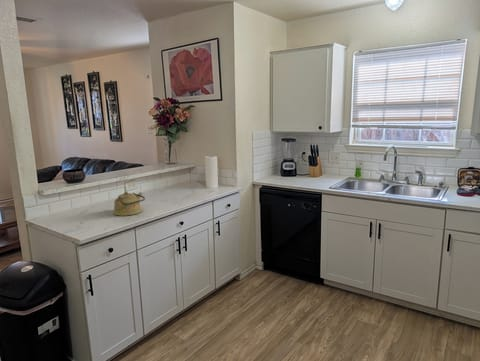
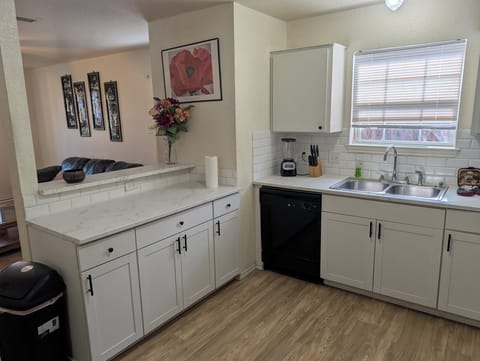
- kettle (129, 201)
